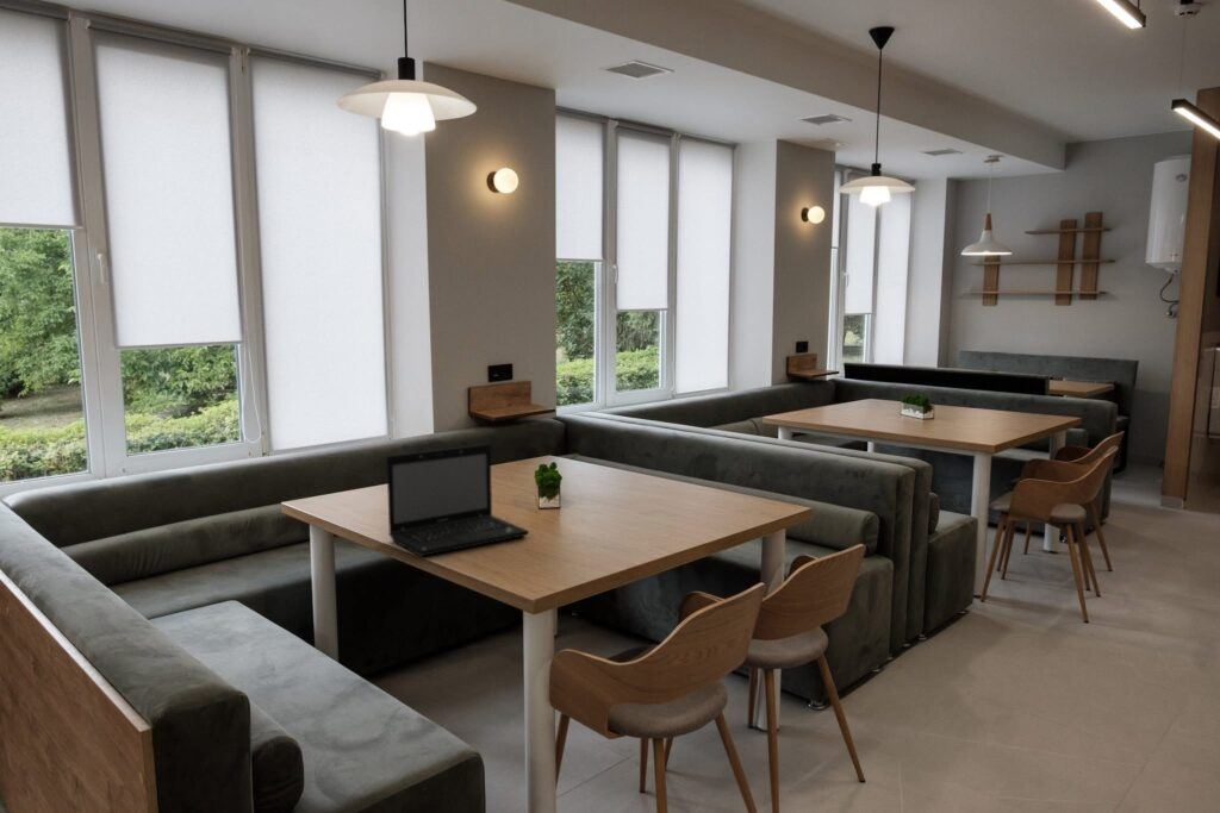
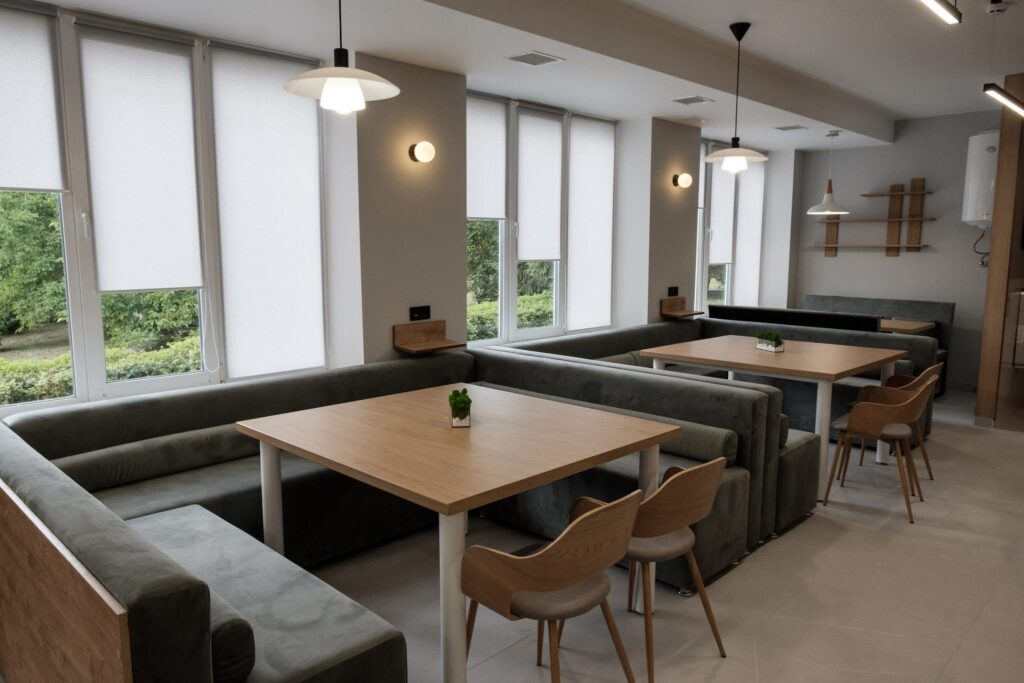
- laptop (458, 496)
